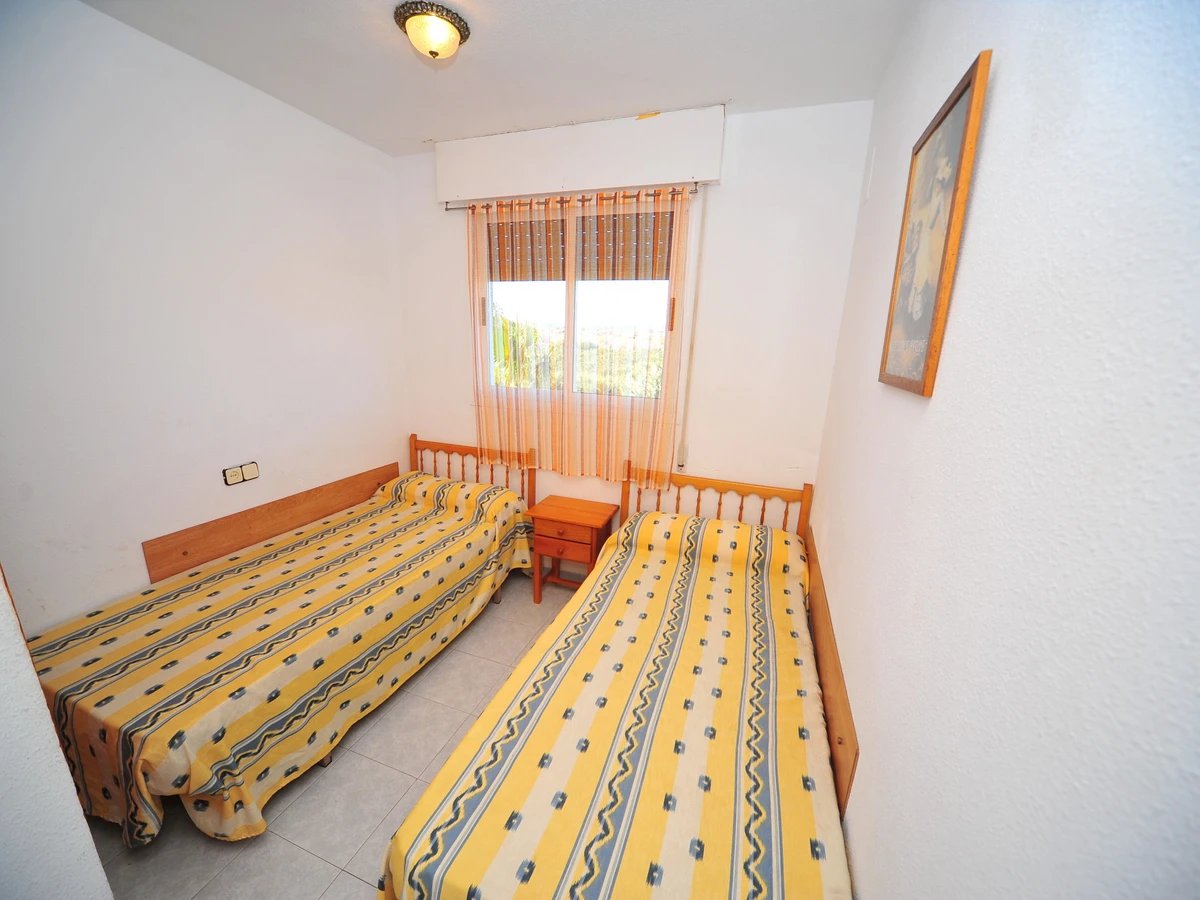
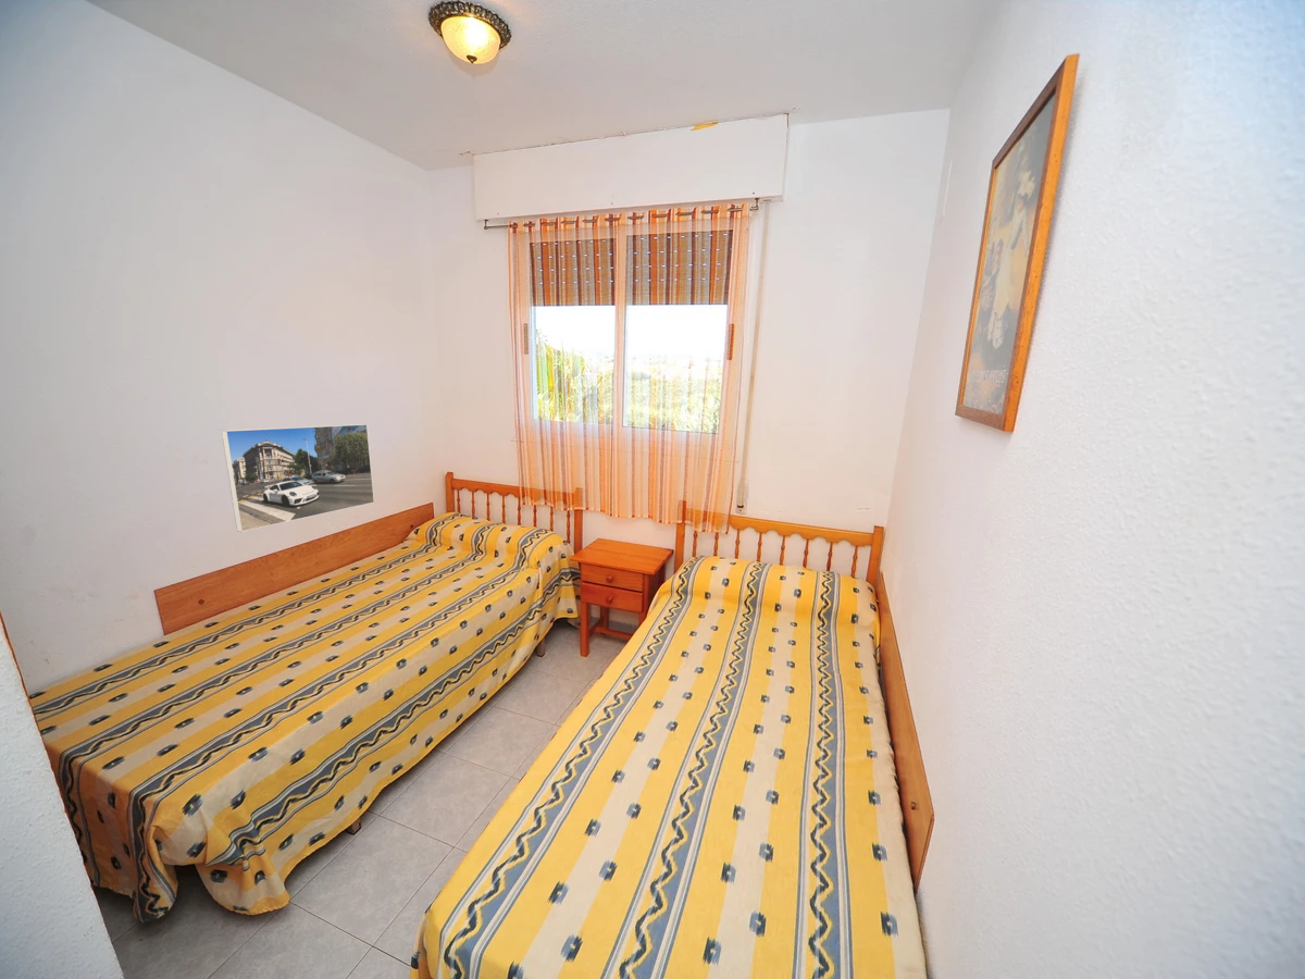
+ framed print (309, 471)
